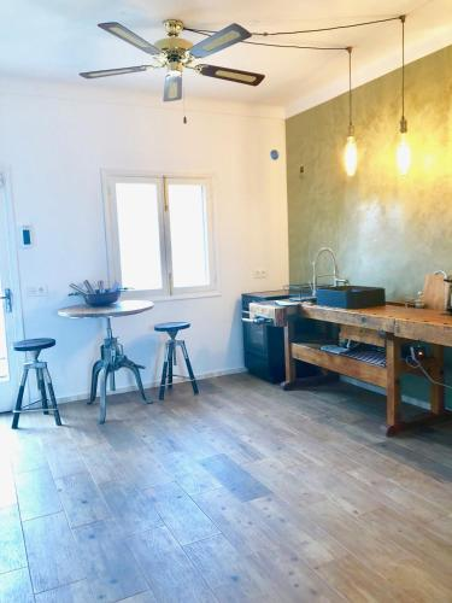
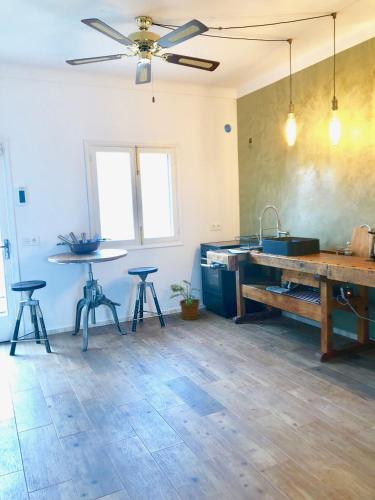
+ potted plant (183, 300)
